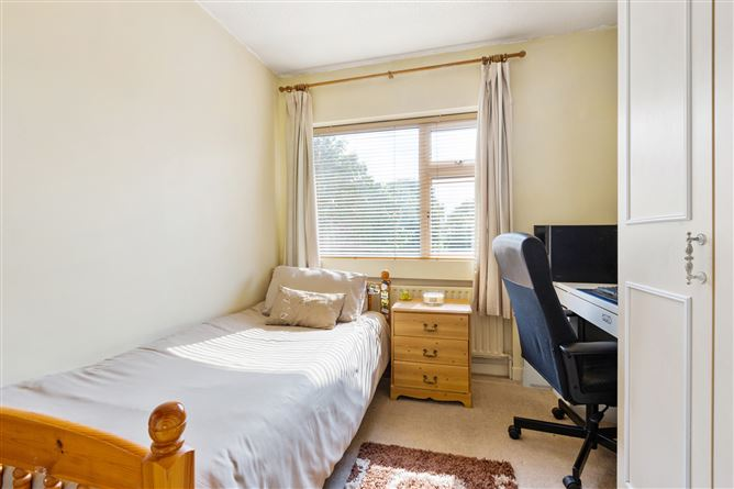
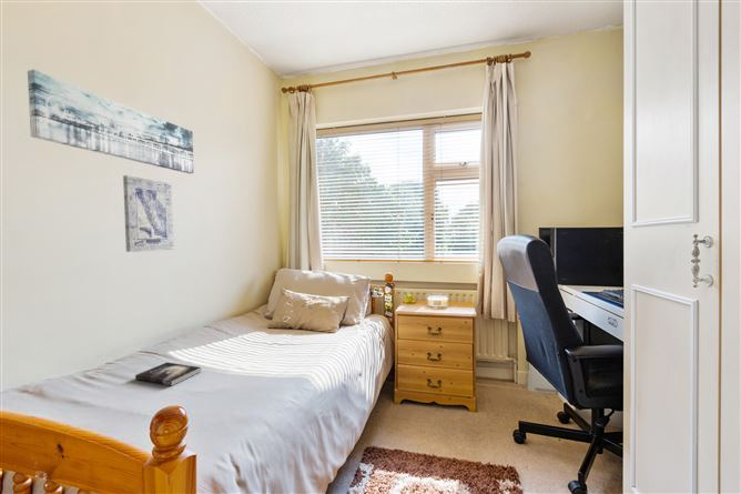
+ wall art (129, 133)
+ wall art (150, 214)
+ book (169, 373)
